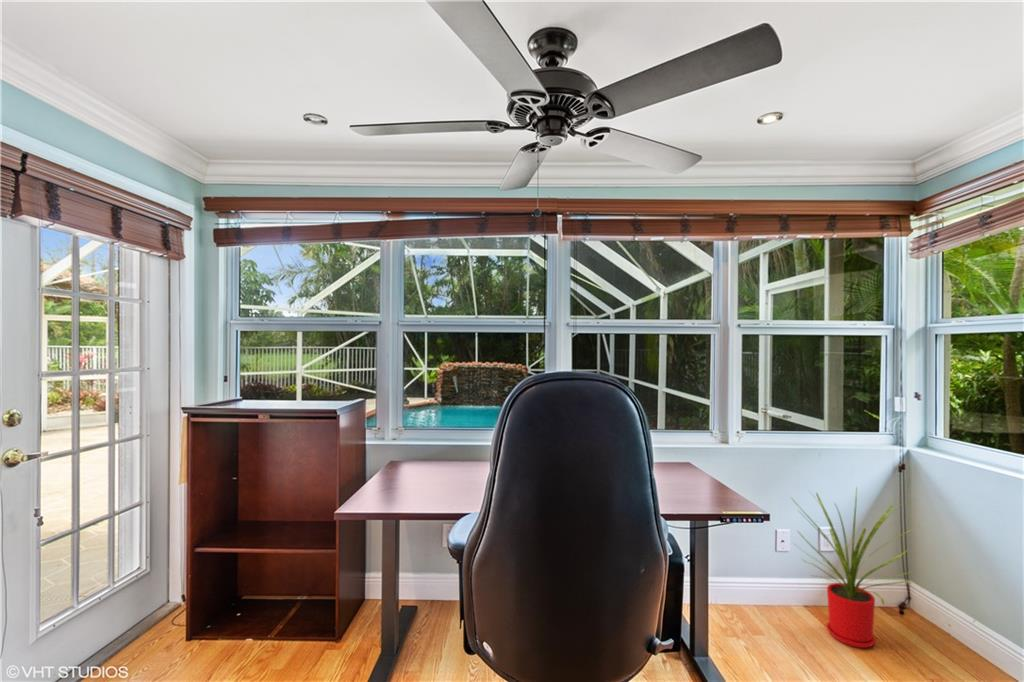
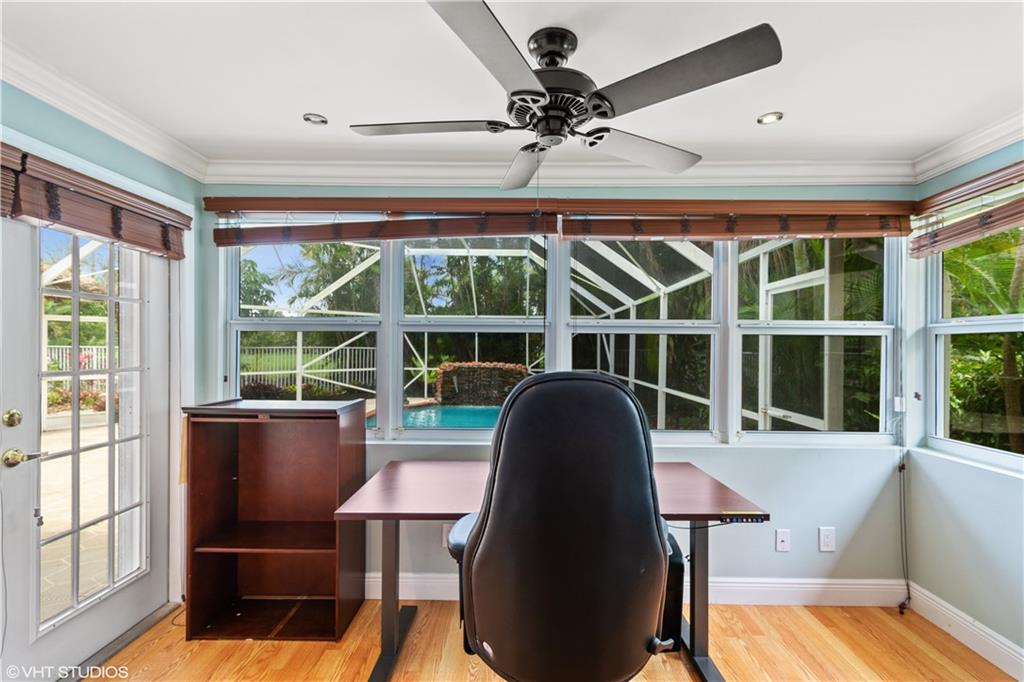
- house plant (848, 564)
